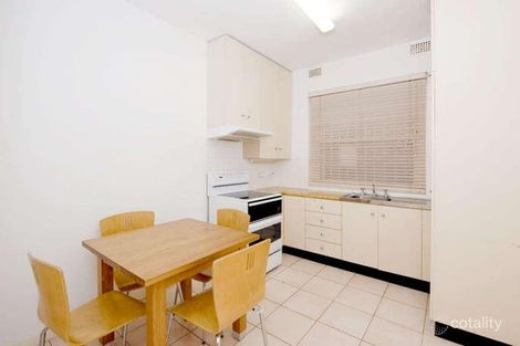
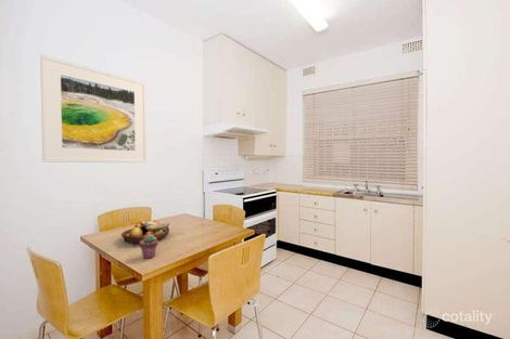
+ potted succulent (149, 245)
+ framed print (101, 116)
+ fruit bowl (146, 229)
